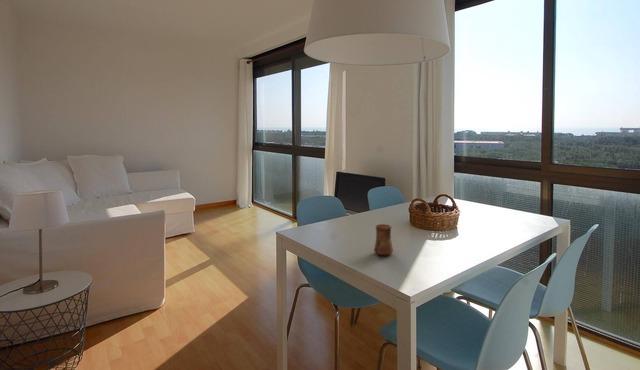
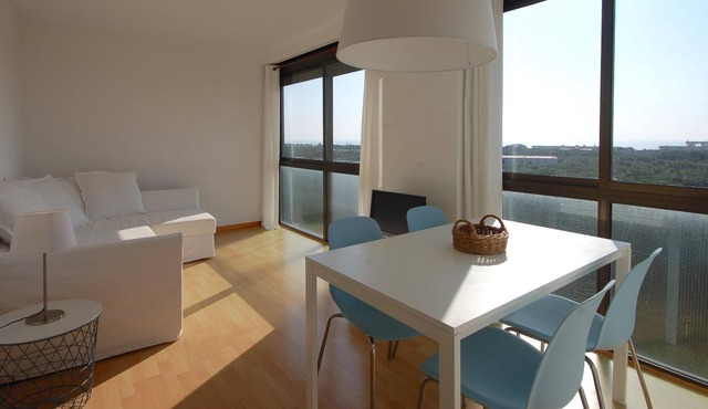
- cup (383, 239)
